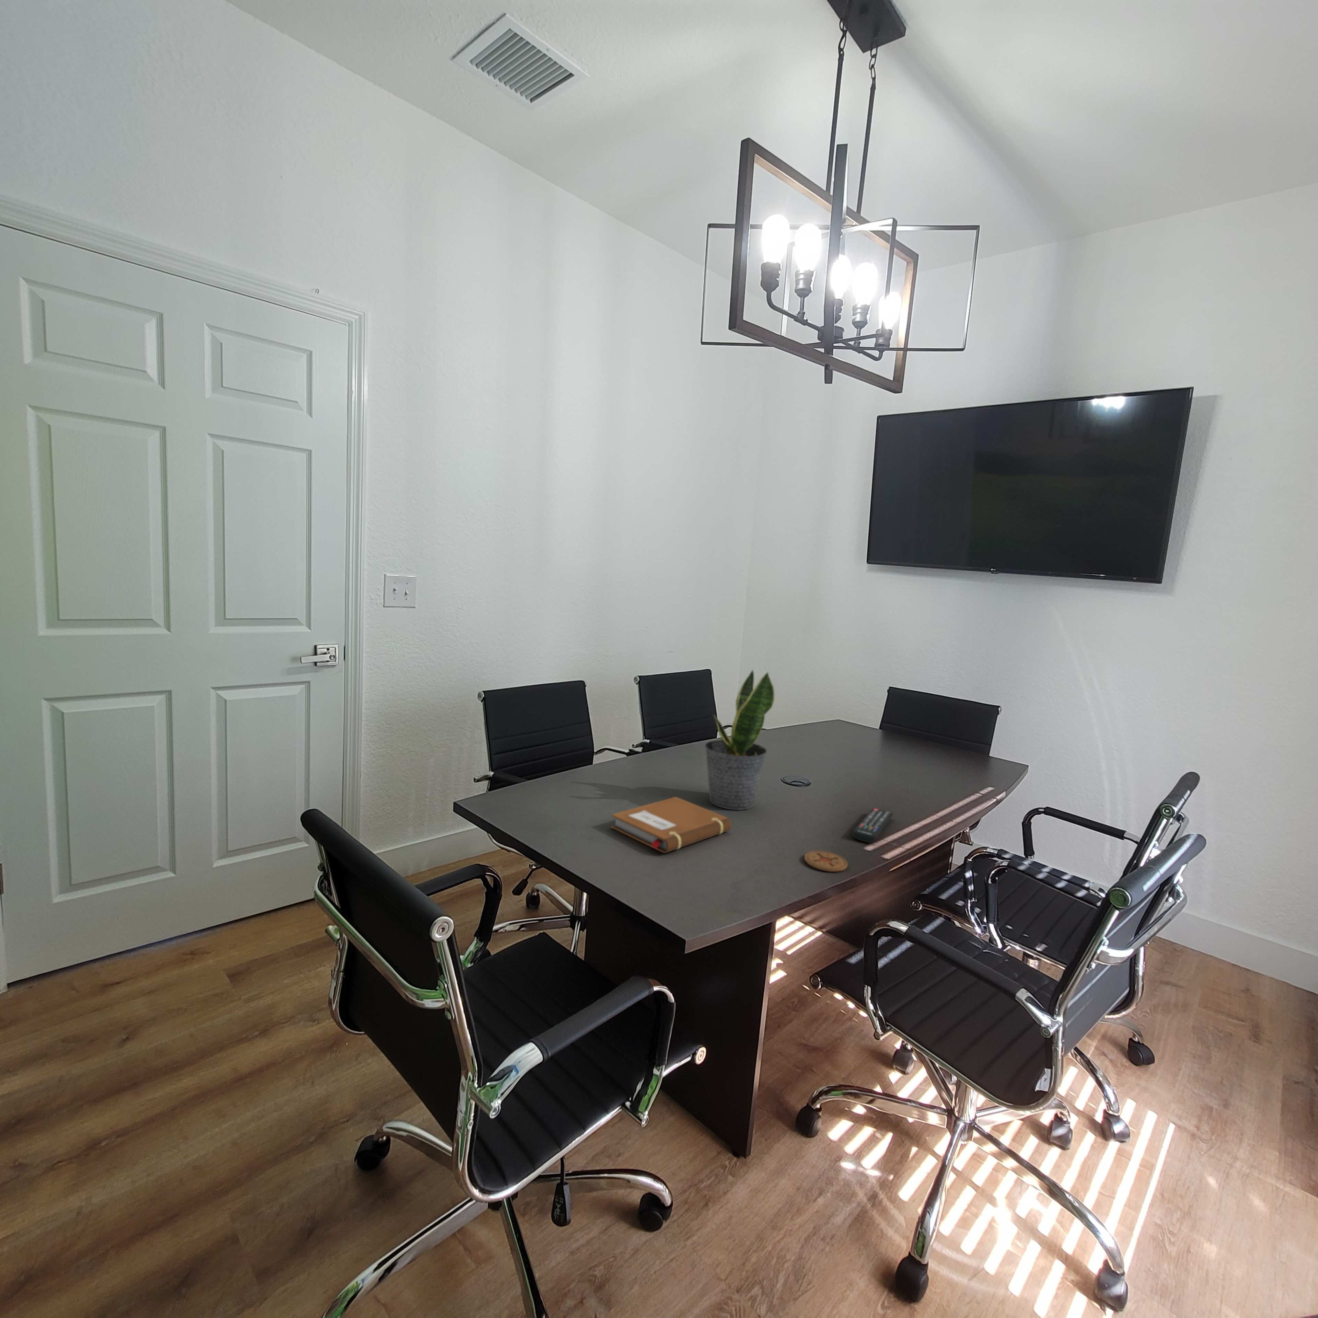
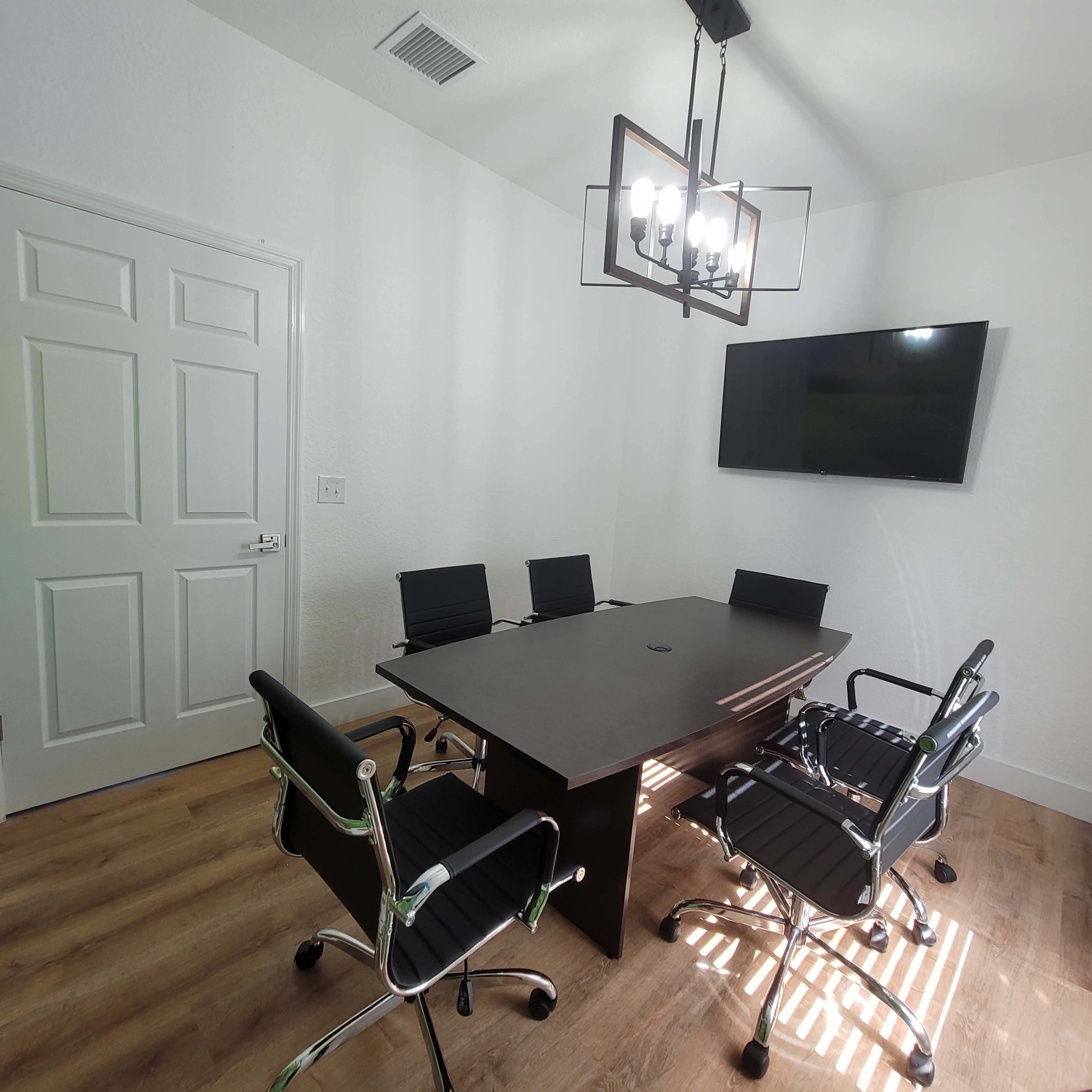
- coaster (826, 861)
- remote control (874, 824)
- notebook (670, 823)
- potted plant (737, 735)
